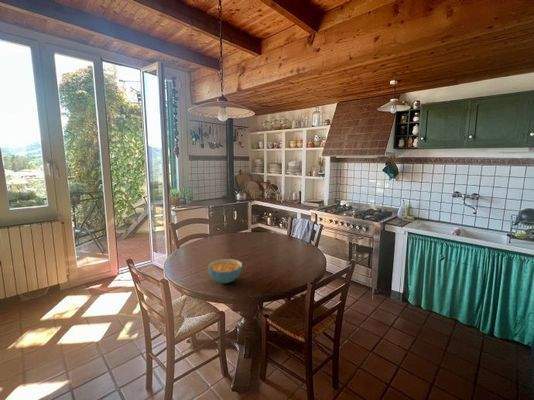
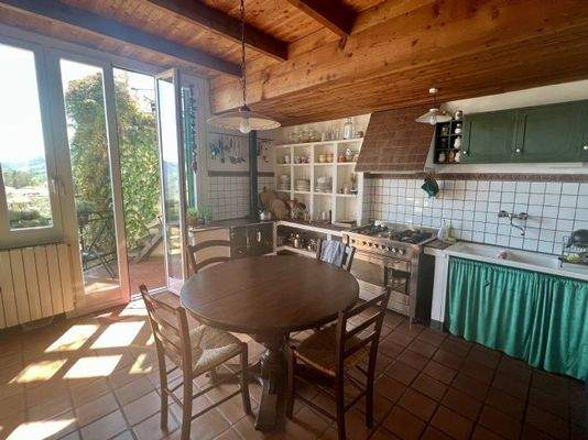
- cereal bowl (225, 273)
